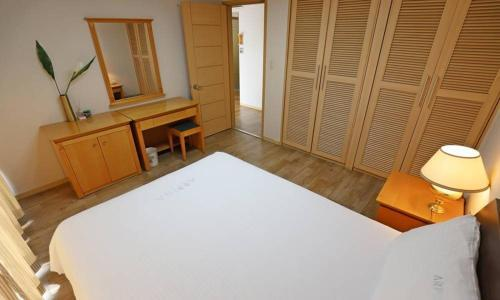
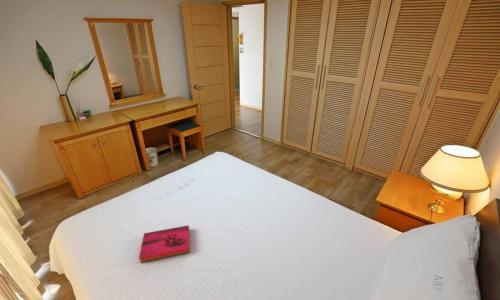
+ hardback book (166, 242)
